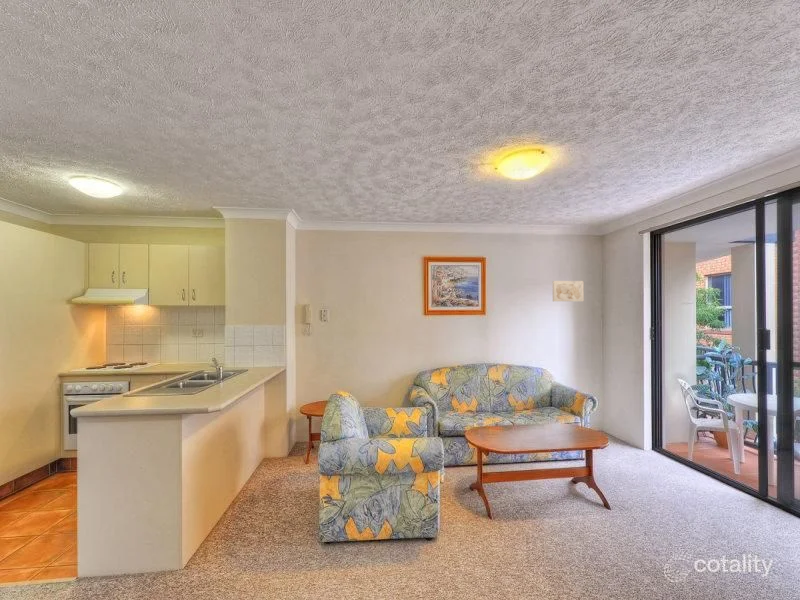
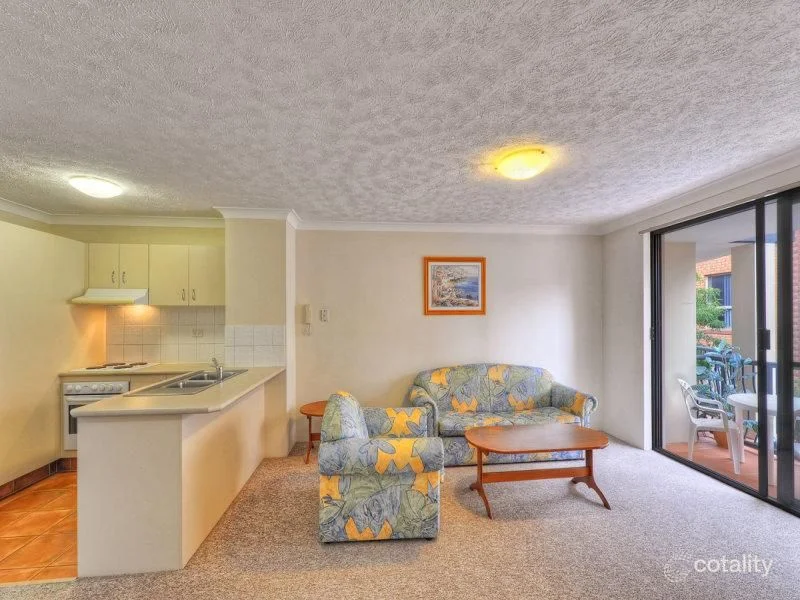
- wall art (568, 291)
